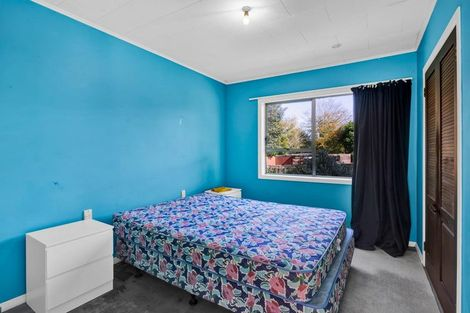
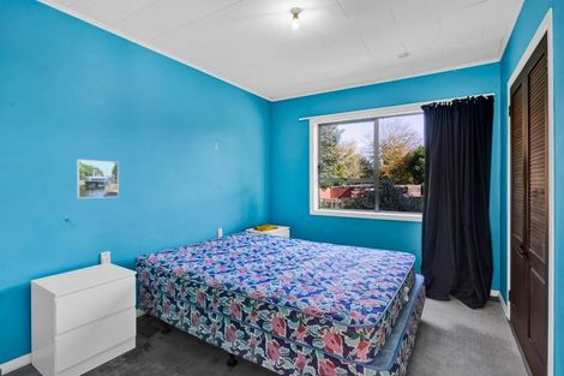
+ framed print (98, 179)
